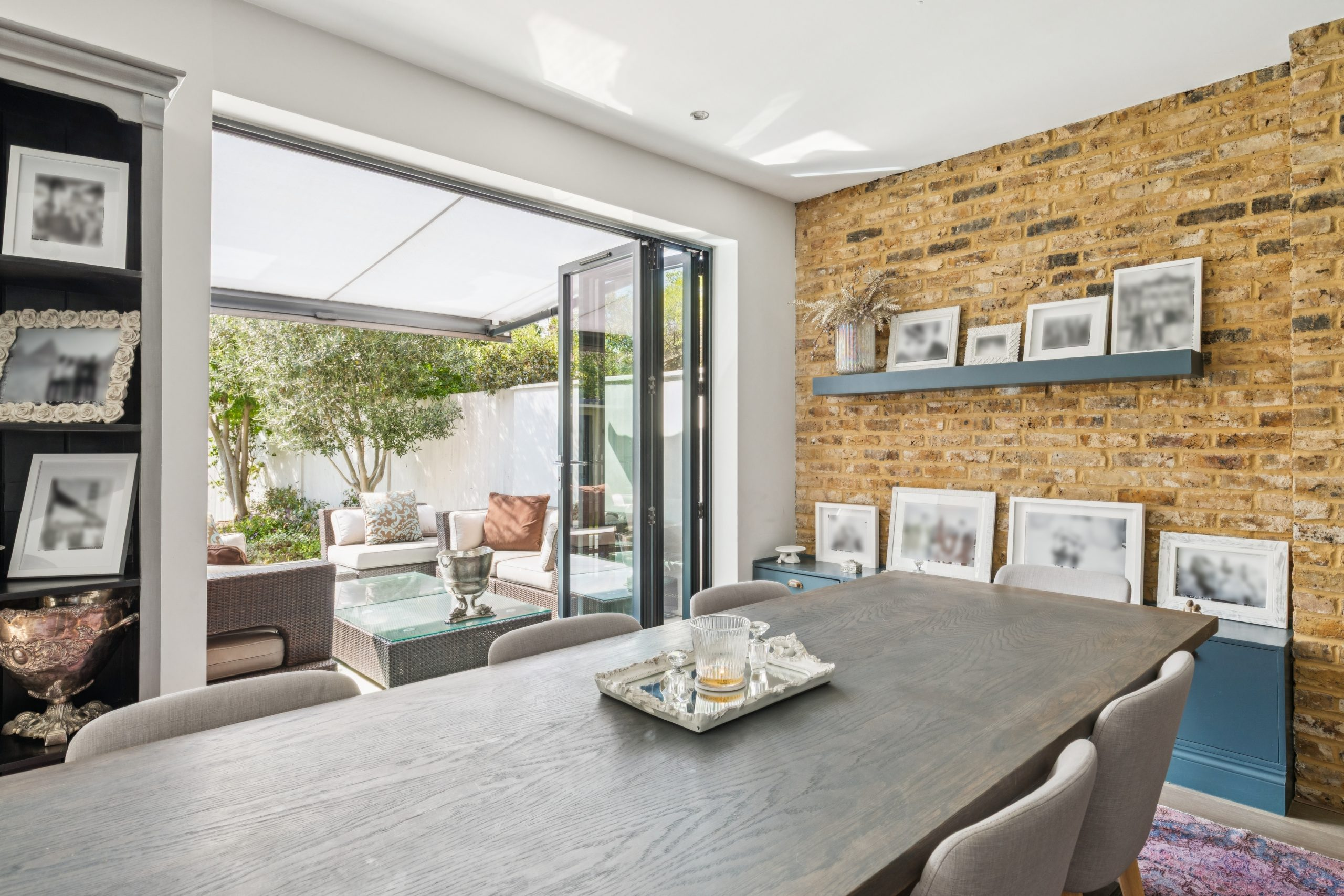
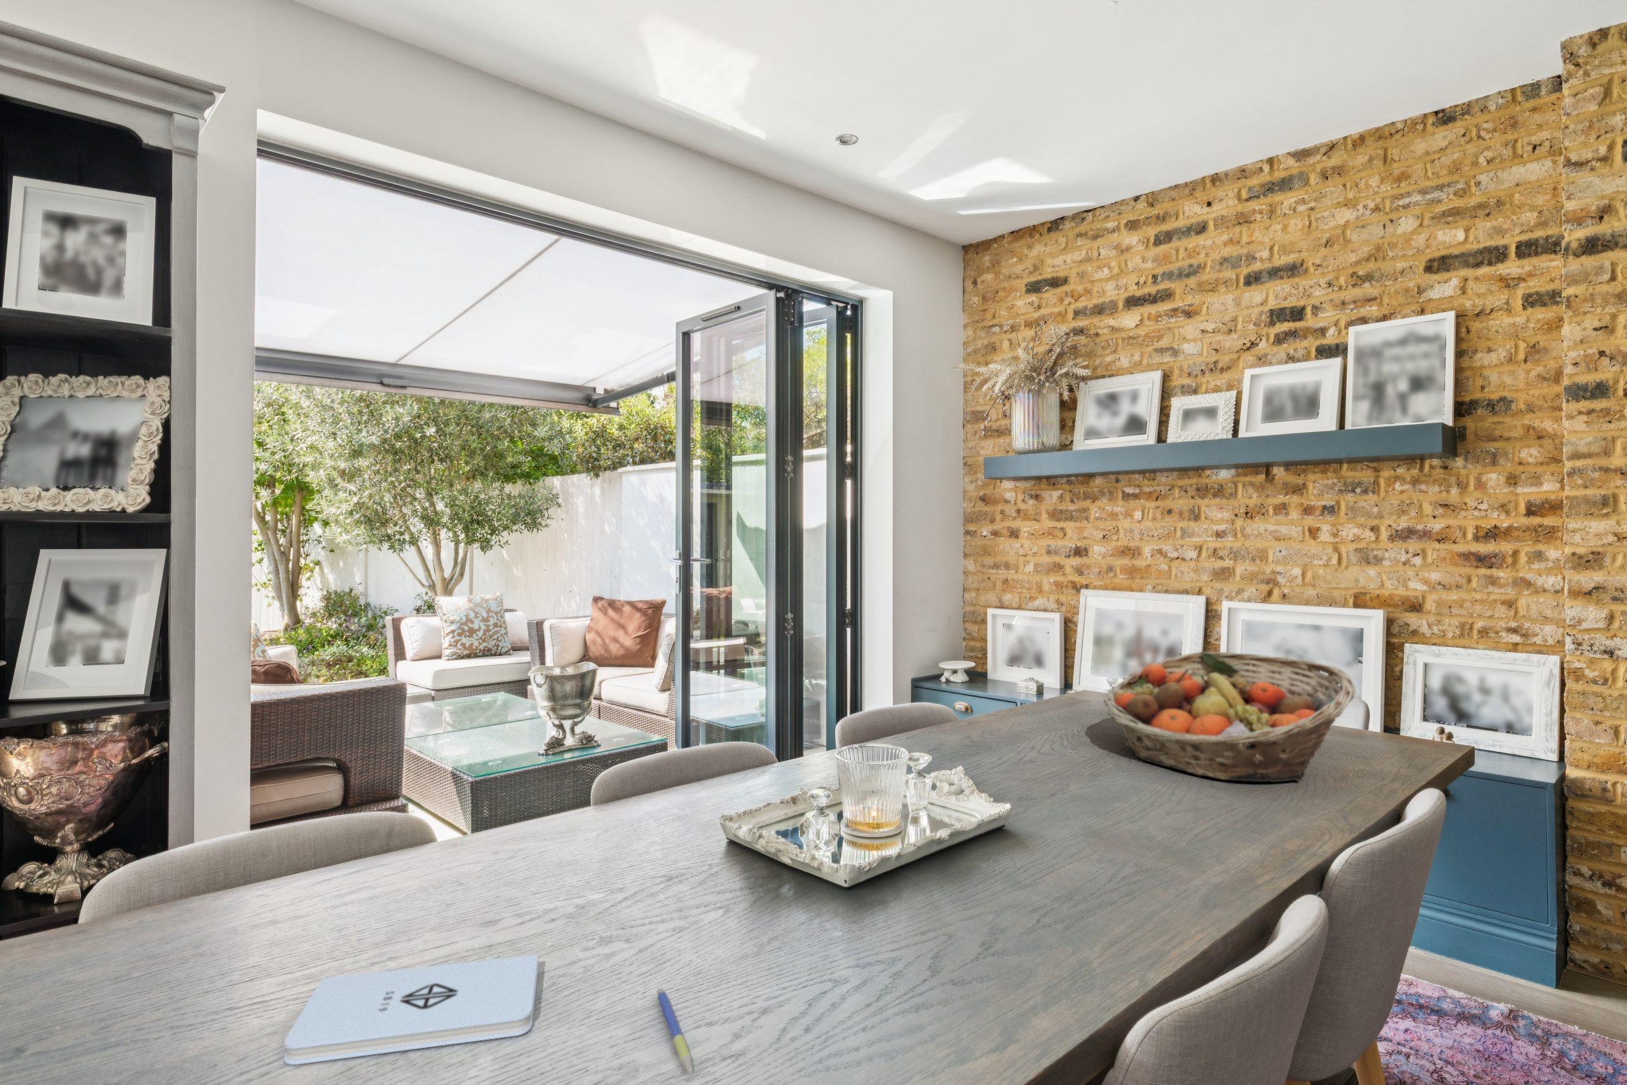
+ pen (674, 1029)
+ notepad (422, 1004)
+ fruit basket (1221, 710)
